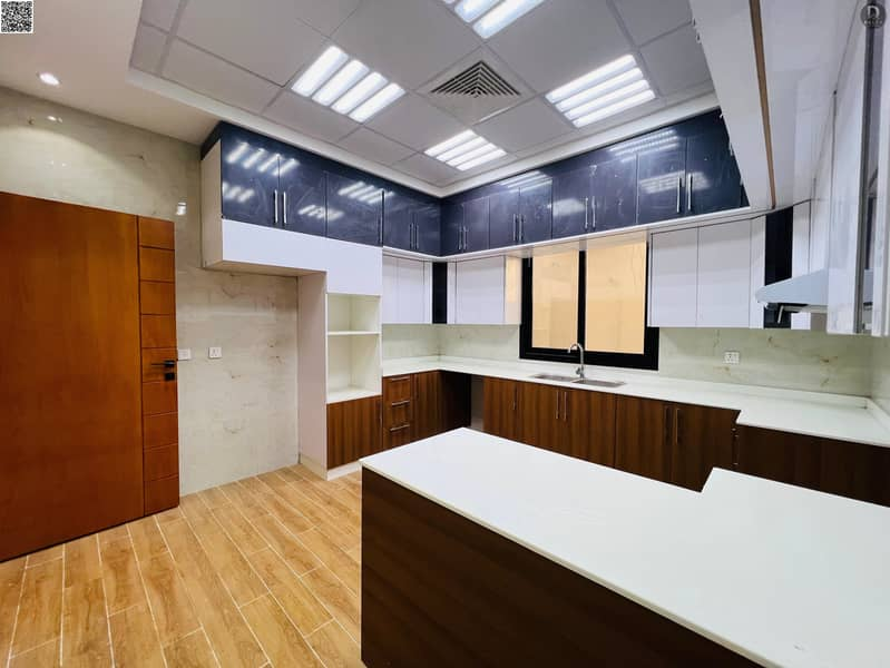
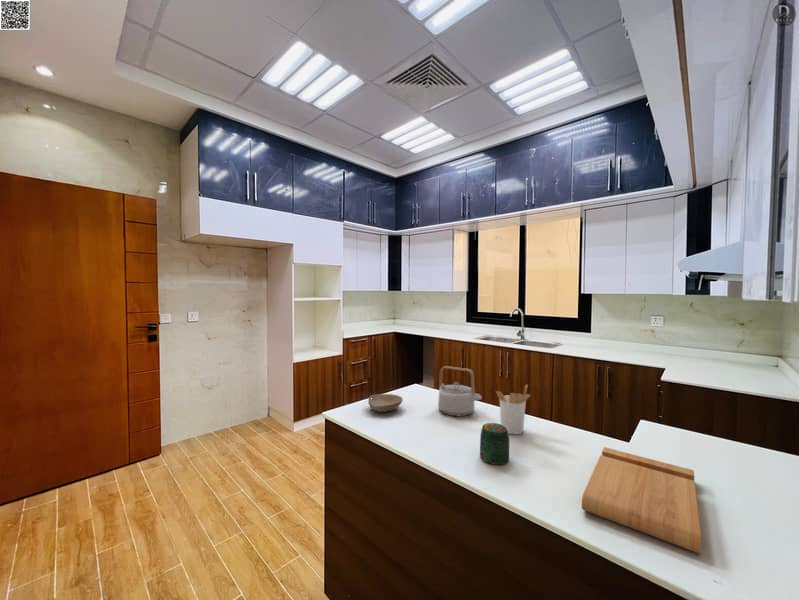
+ cutting board (641, 488)
+ utensil holder (514, 409)
+ jar (494, 442)
+ teapot (459, 389)
+ bowl (385, 404)
